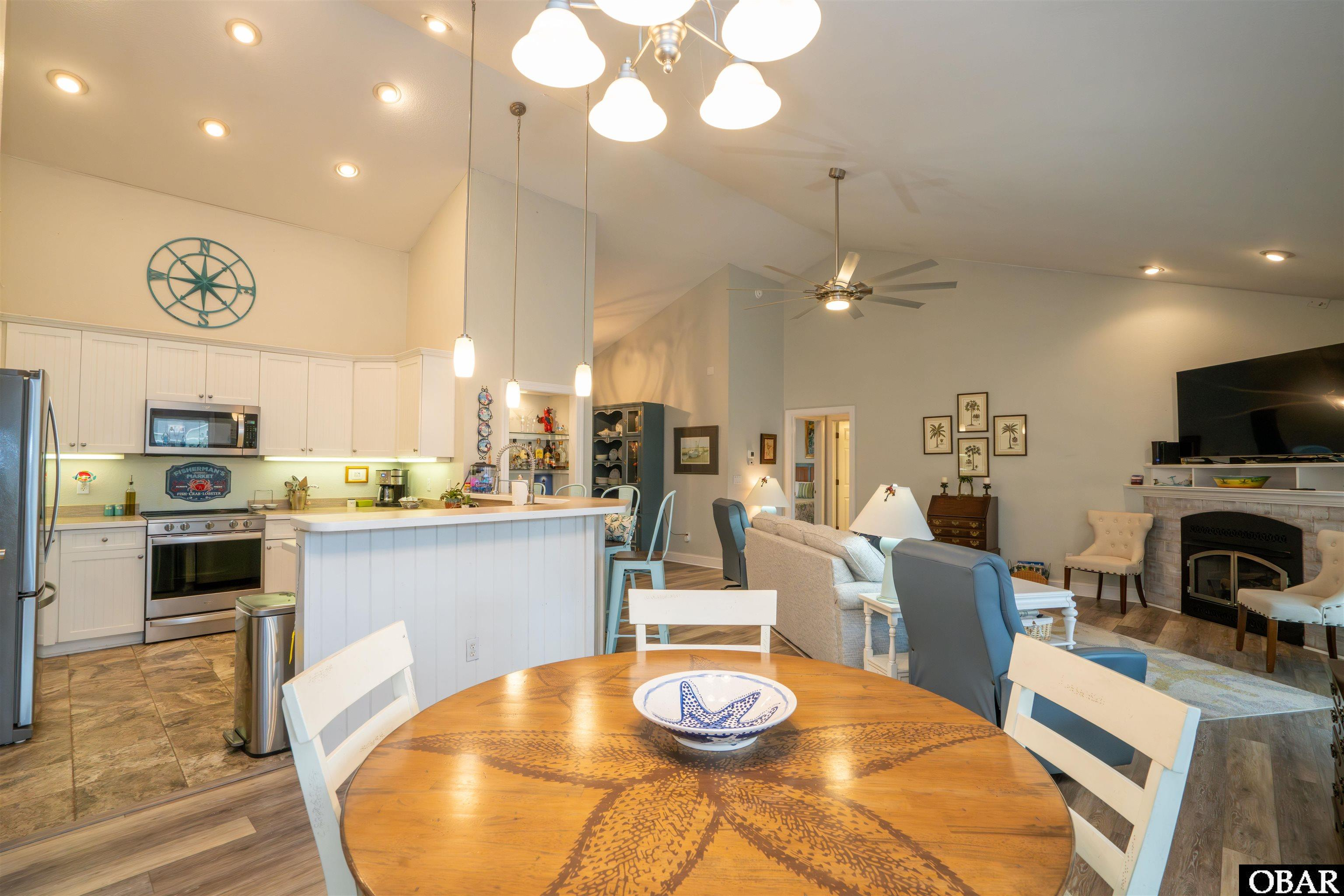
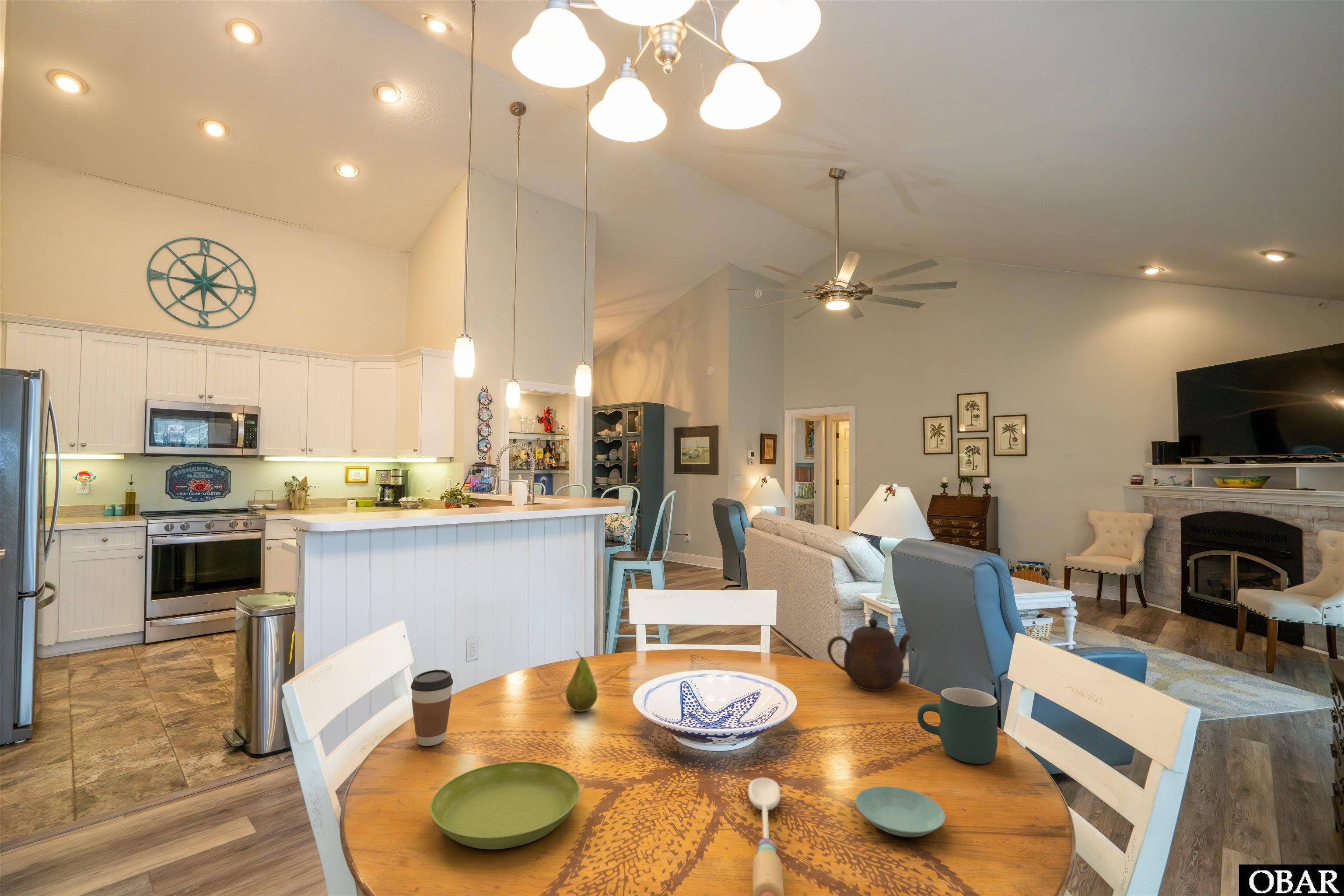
+ teapot (869, 651)
+ mug (959, 724)
+ saucer (899, 815)
+ fruit (582, 679)
+ saucer (507, 805)
+ spoon (766, 829)
+ coffee cup (431, 708)
